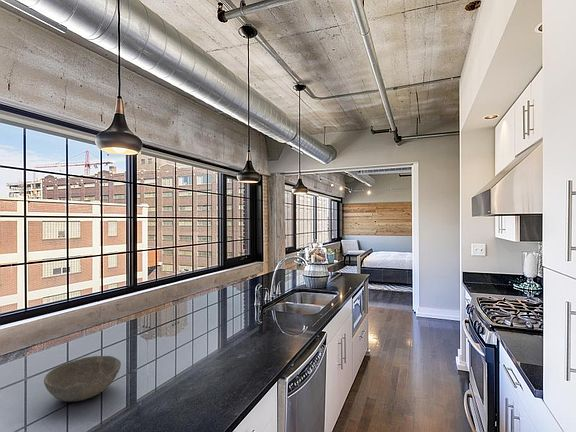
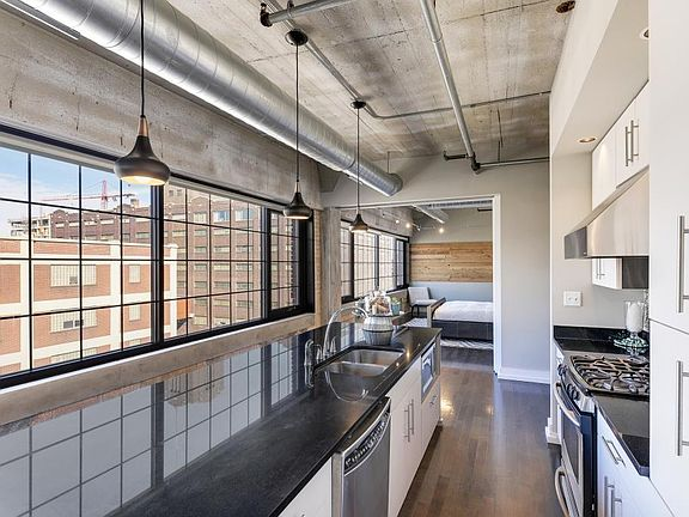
- bowl (84, 381)
